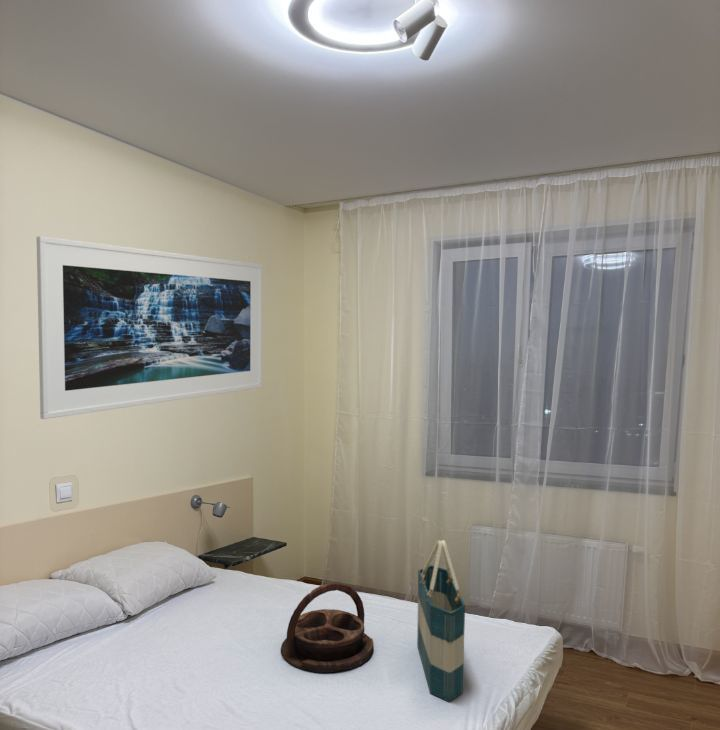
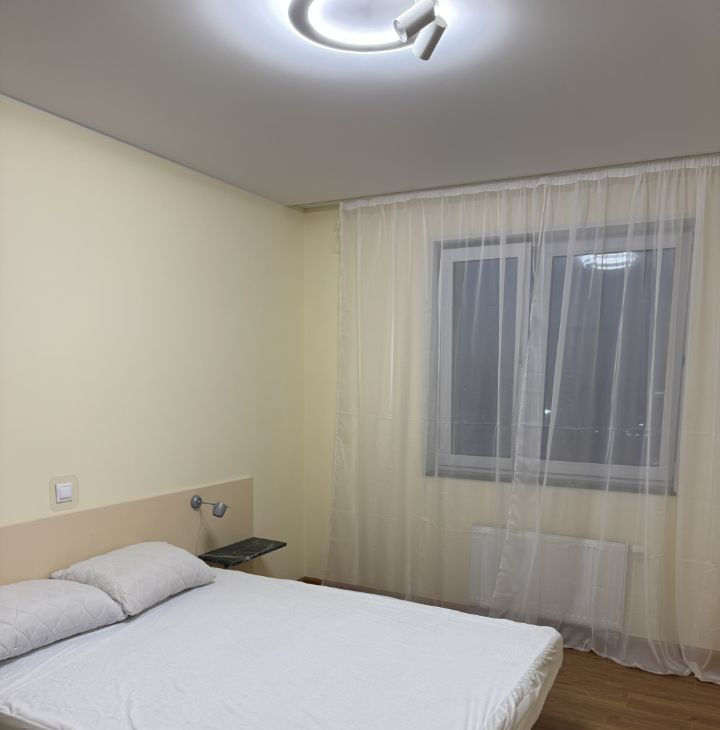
- serving tray (327, 615)
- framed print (171, 327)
- tote bag (439, 604)
